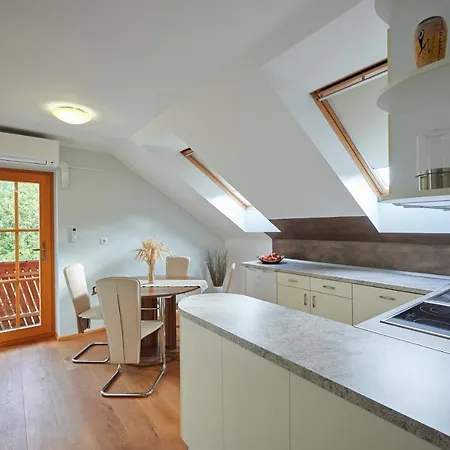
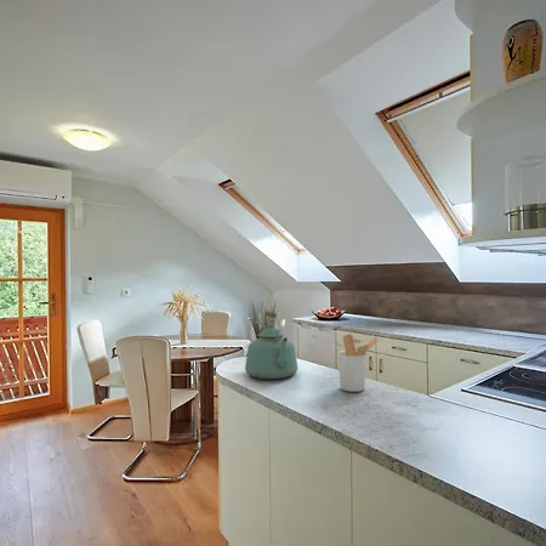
+ utensil holder (359, 362)
+ kettle (273, 343)
